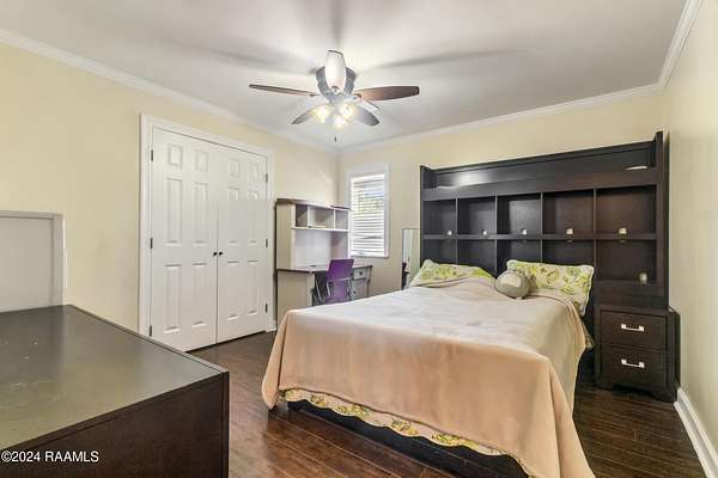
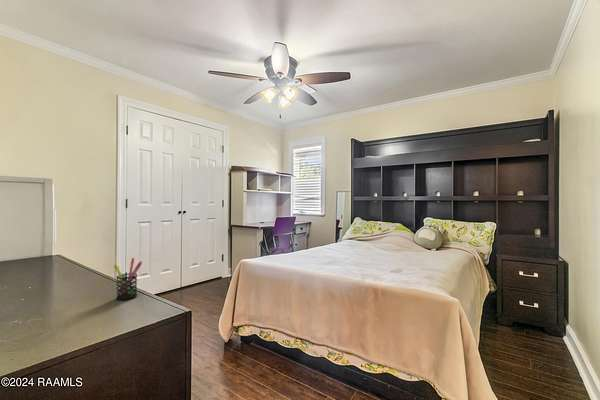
+ pen holder (125, 278)
